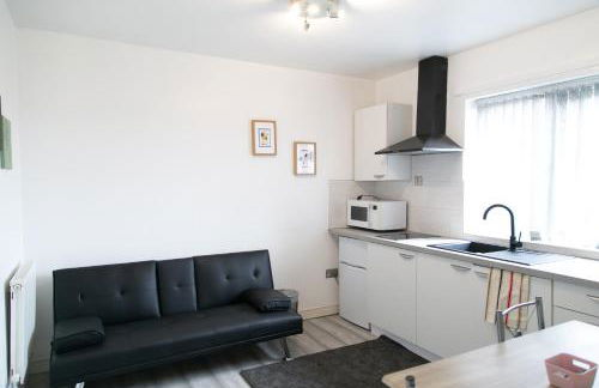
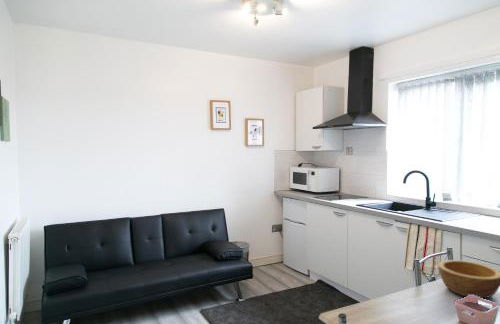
+ bowl (468, 280)
